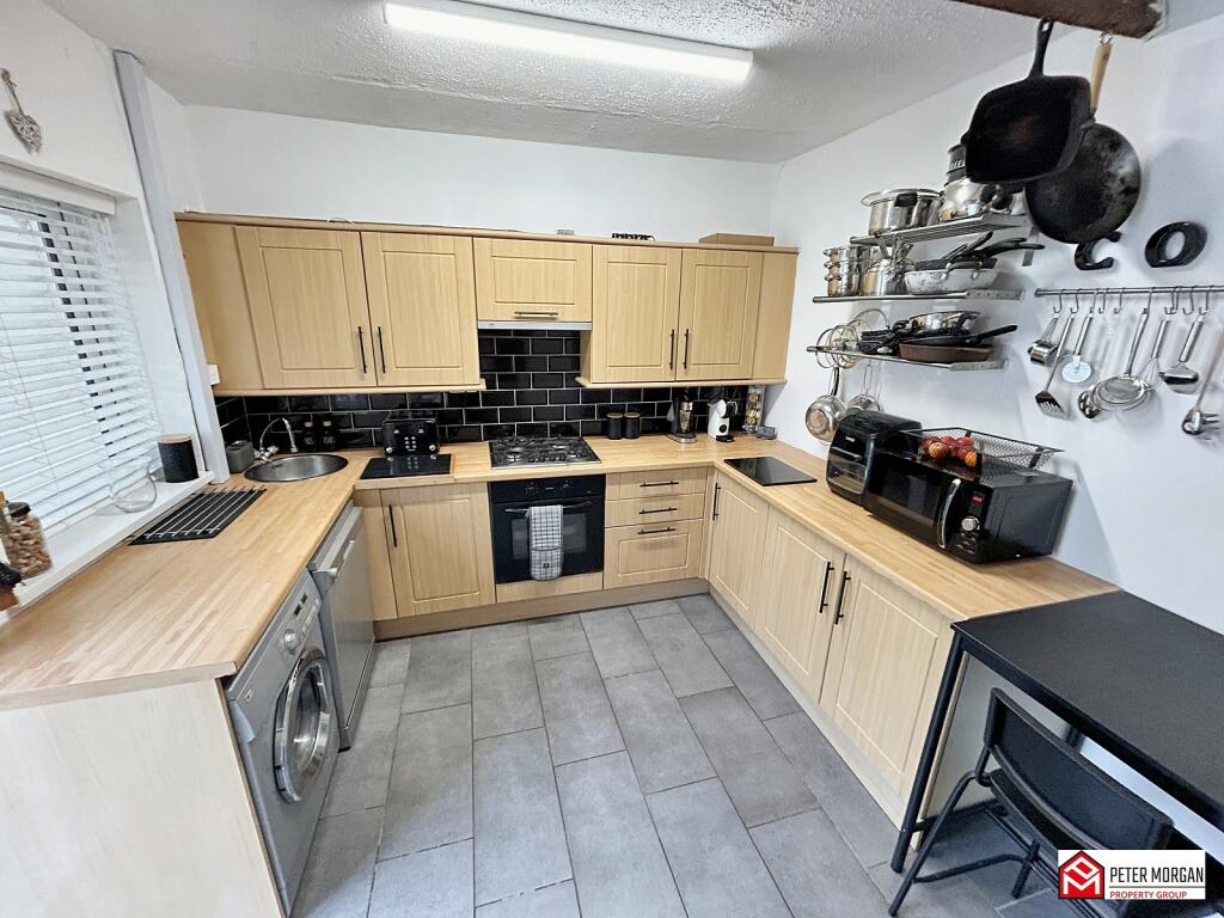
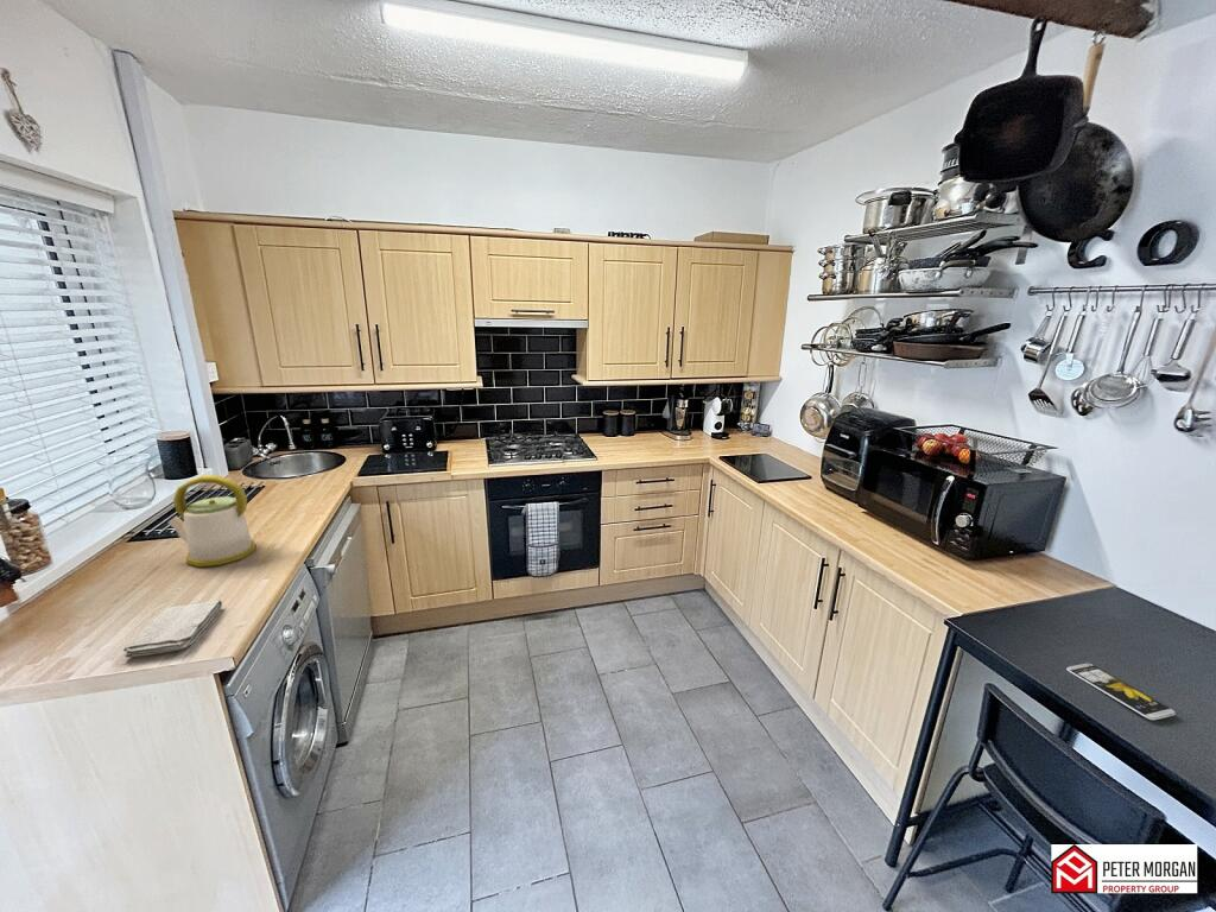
+ smartphone (1117, 689)
+ washcloth (176, 626)
+ kettle (208, 515)
